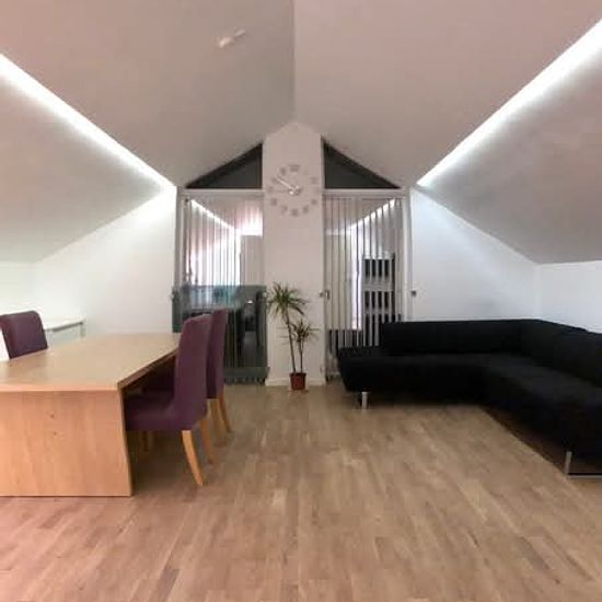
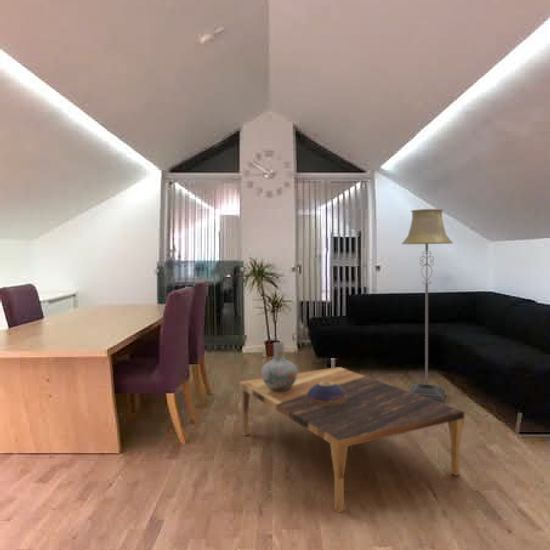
+ decorative bowl (326, 390)
+ floor lamp (426, 304)
+ vase (279, 365)
+ coffee table (339, 423)
